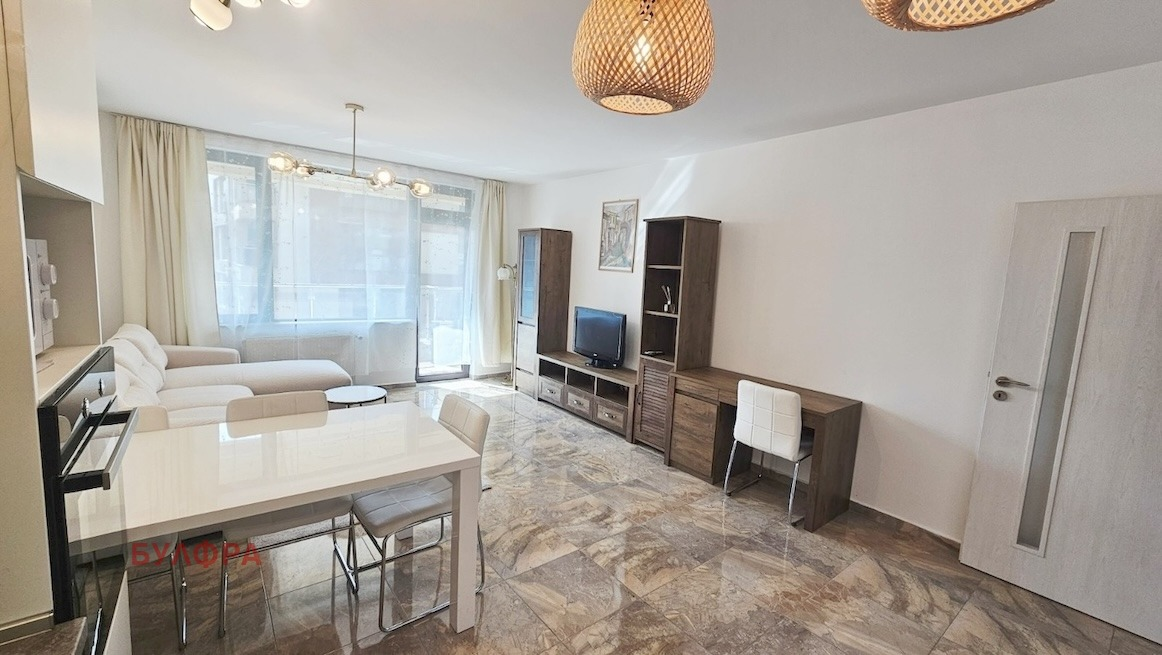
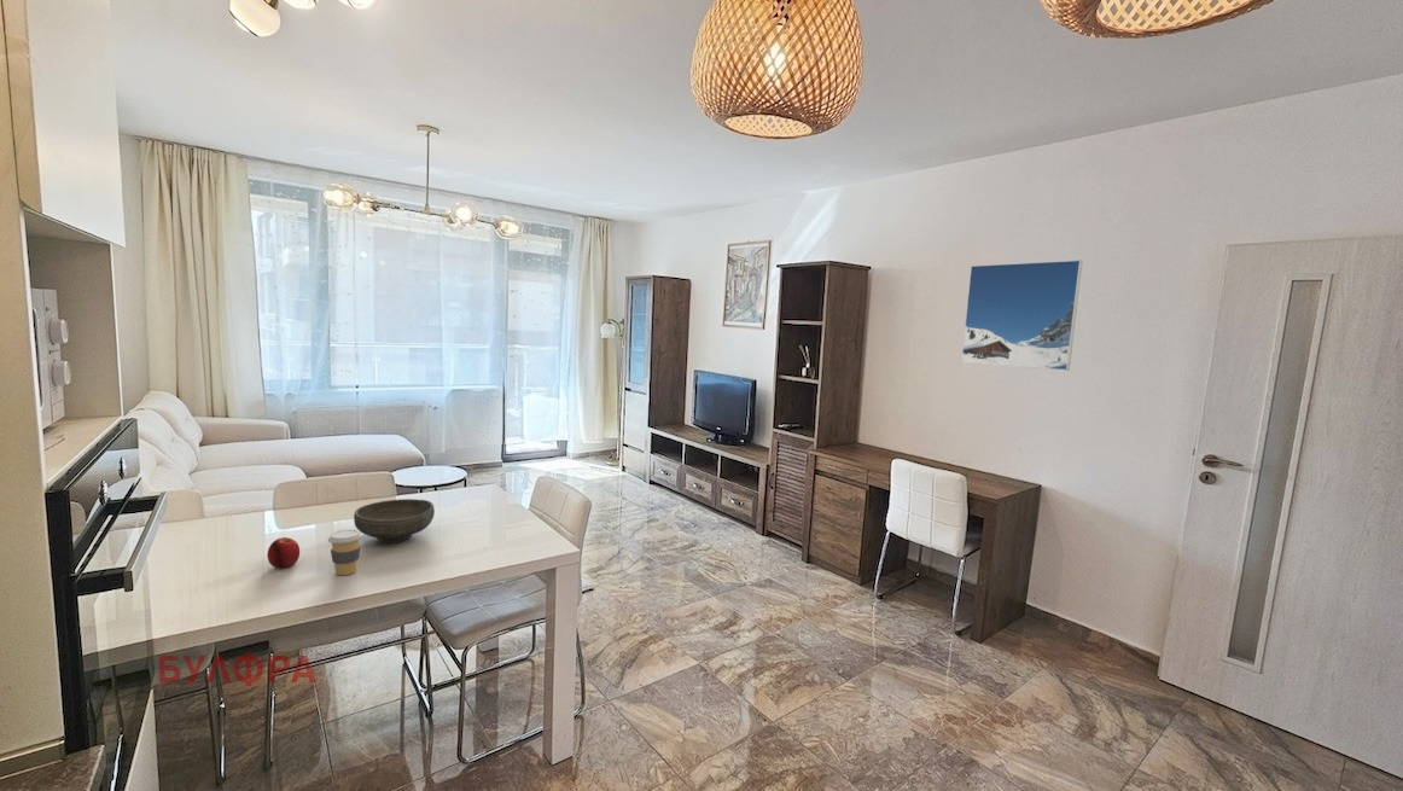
+ bowl (395, 522)
+ coffee cup (345, 552)
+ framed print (1017, 315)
+ fruit (284, 552)
